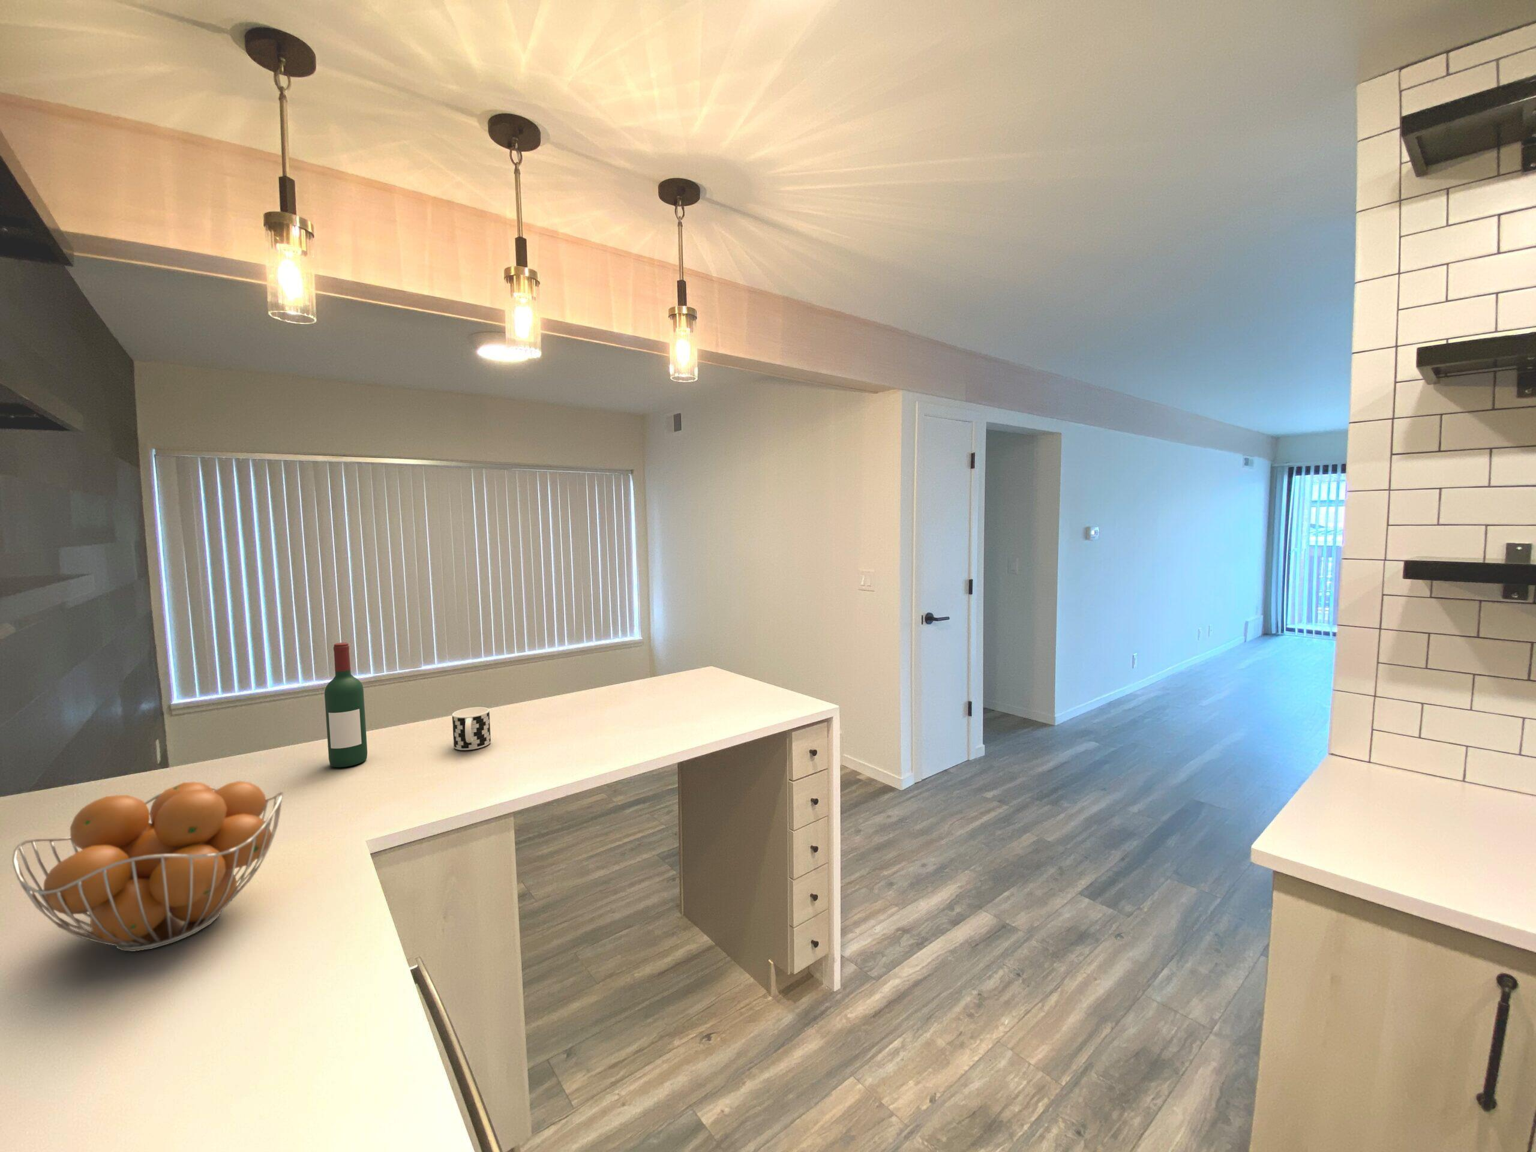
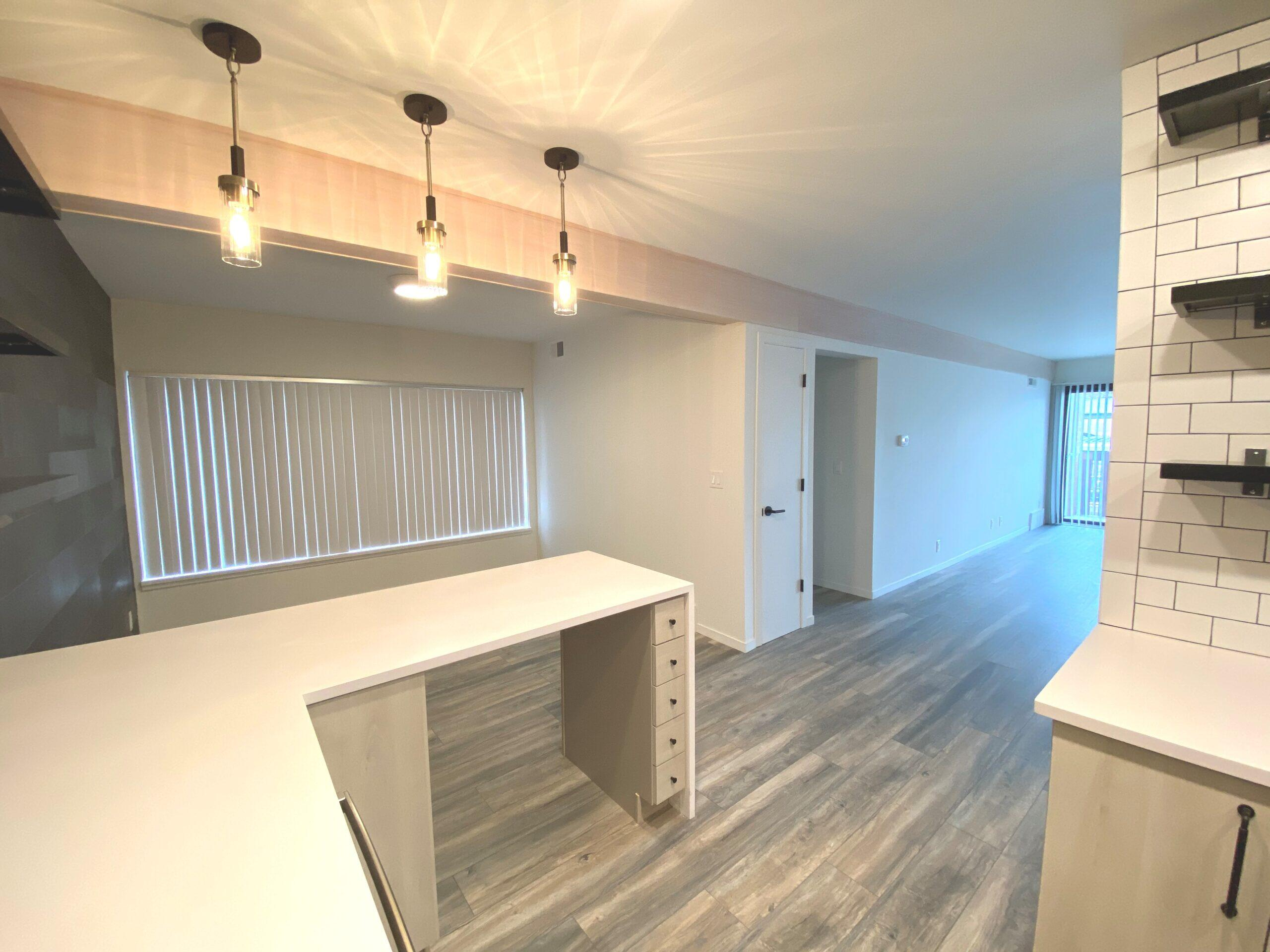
- cup (470, 730)
- wine bottle (345, 703)
- fruit basket (164, 859)
